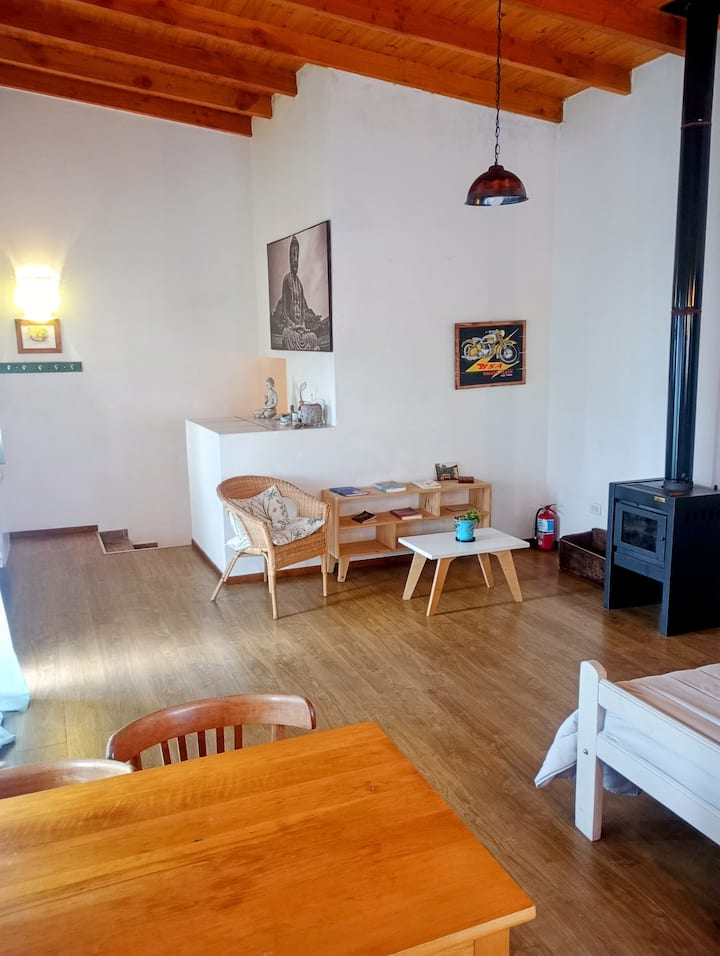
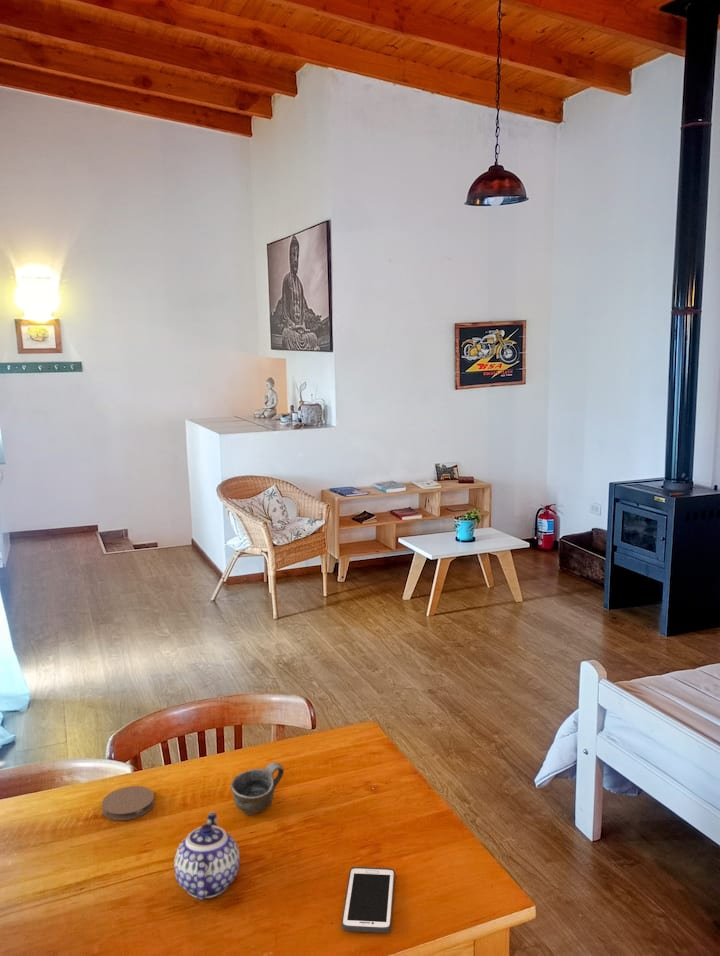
+ cell phone (369, 898)
+ teapot (207, 855)
+ coaster (128, 802)
+ cup (256, 790)
